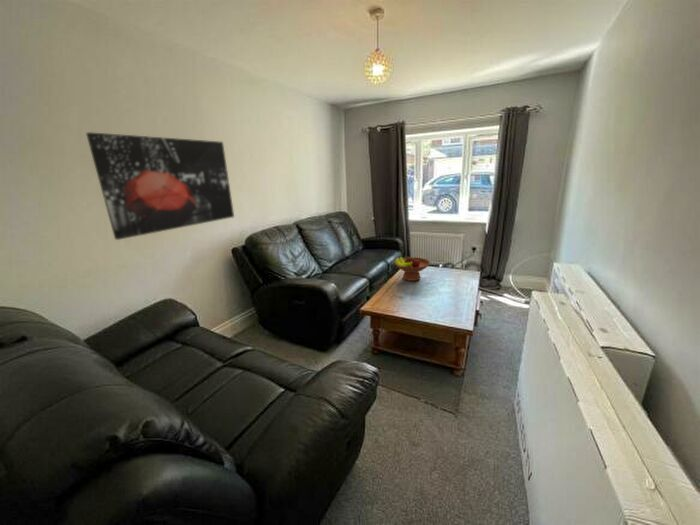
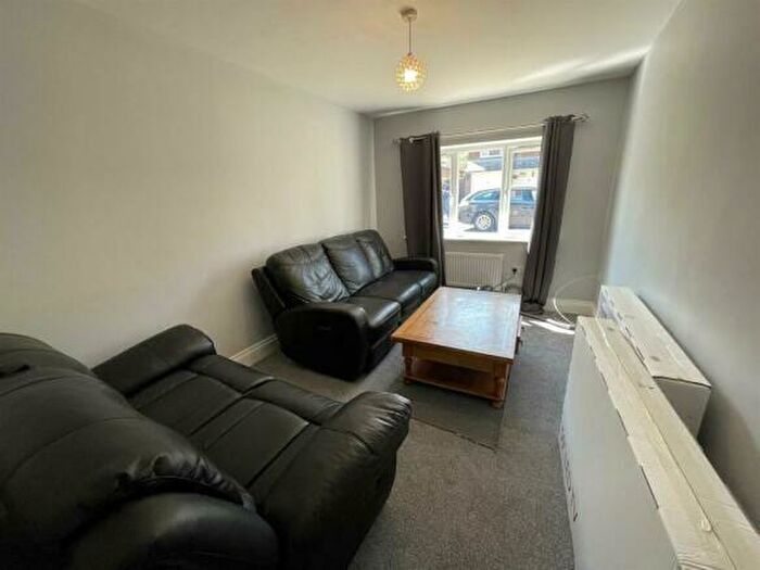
- fruit bowl (411, 267)
- wall art (176, 184)
